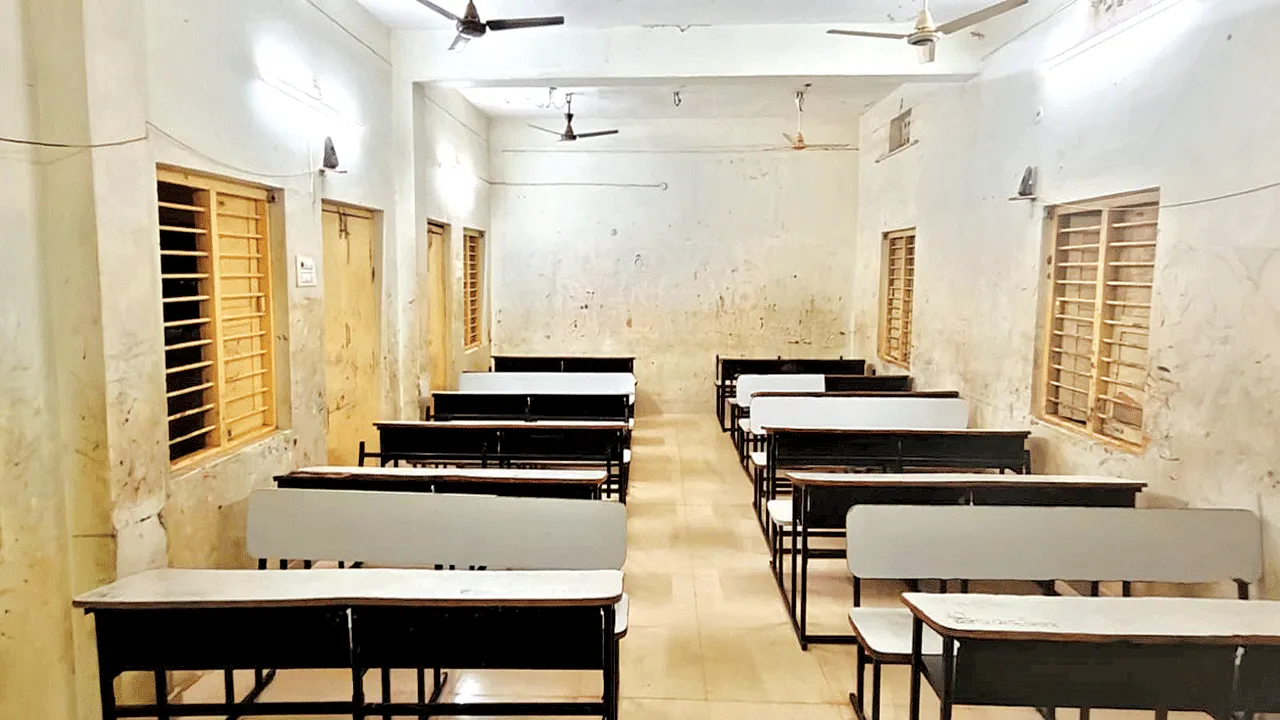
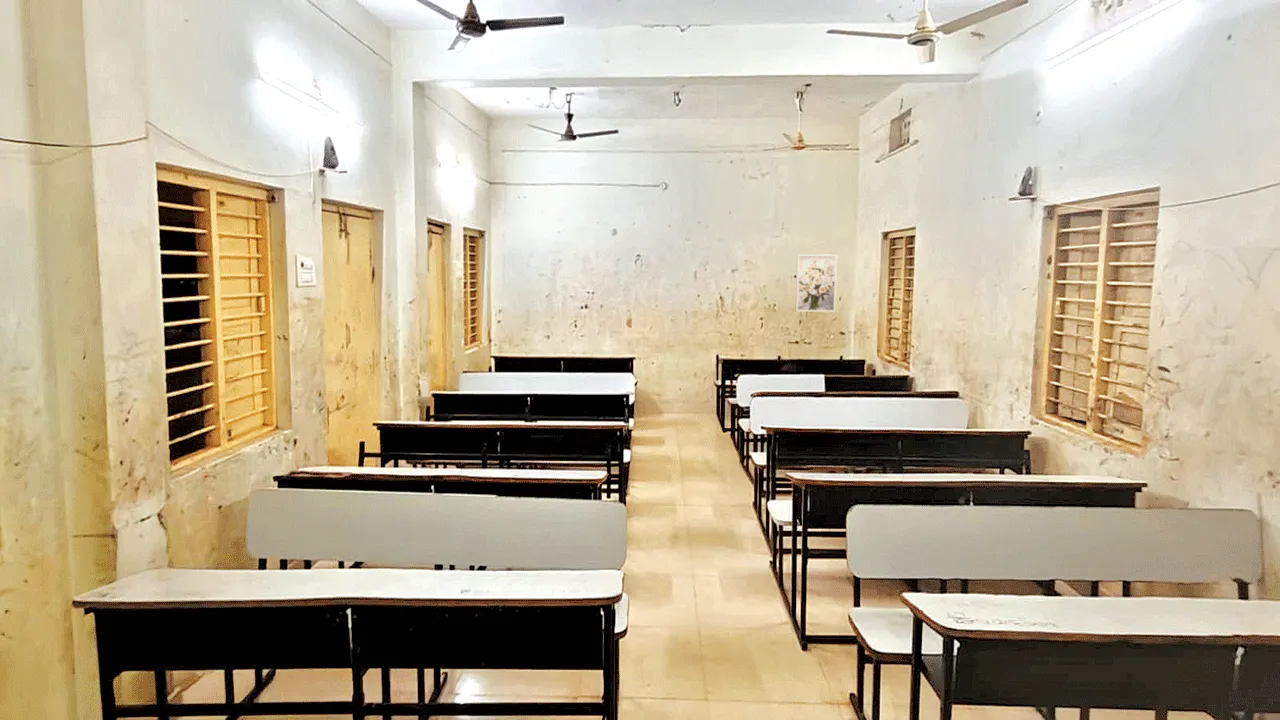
+ wall art (816, 283)
